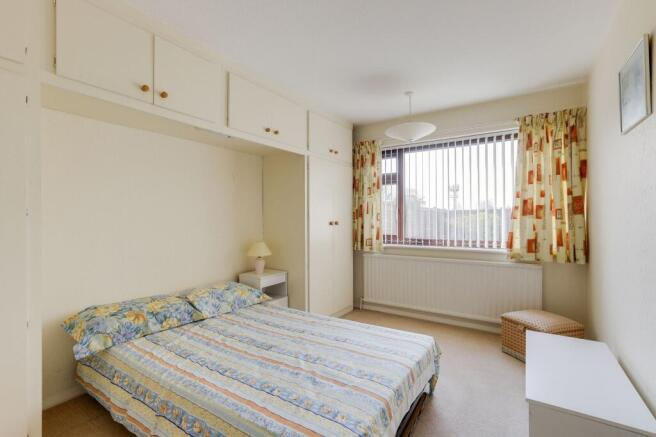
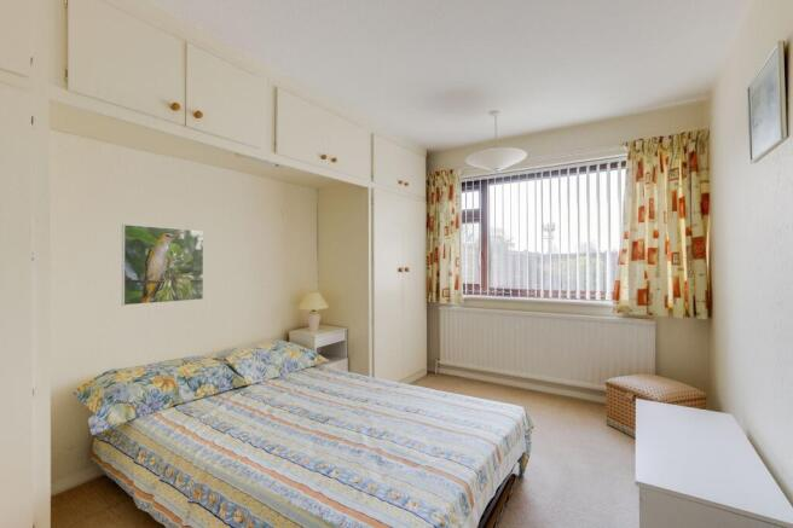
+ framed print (166, 265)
